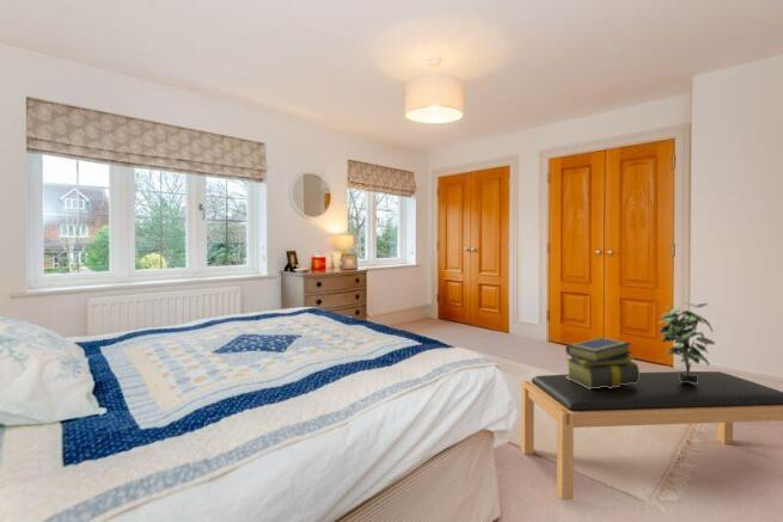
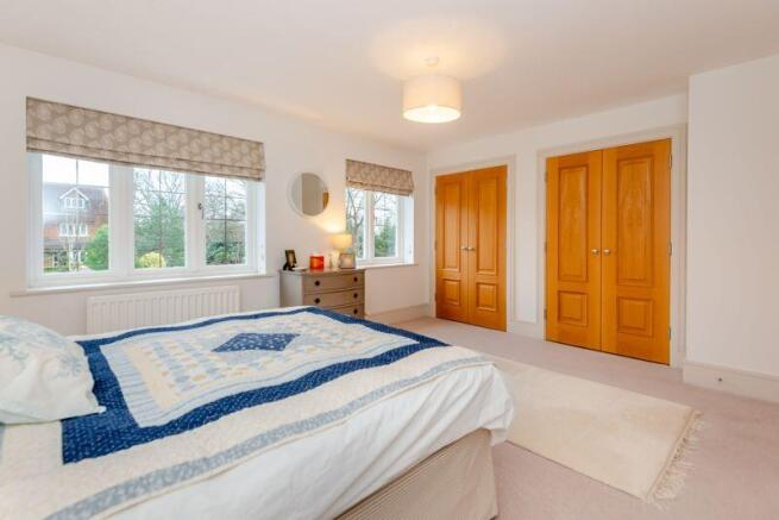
- bench (654, 424)
- stack of books (600, 361)
- potted plant (684, 342)
